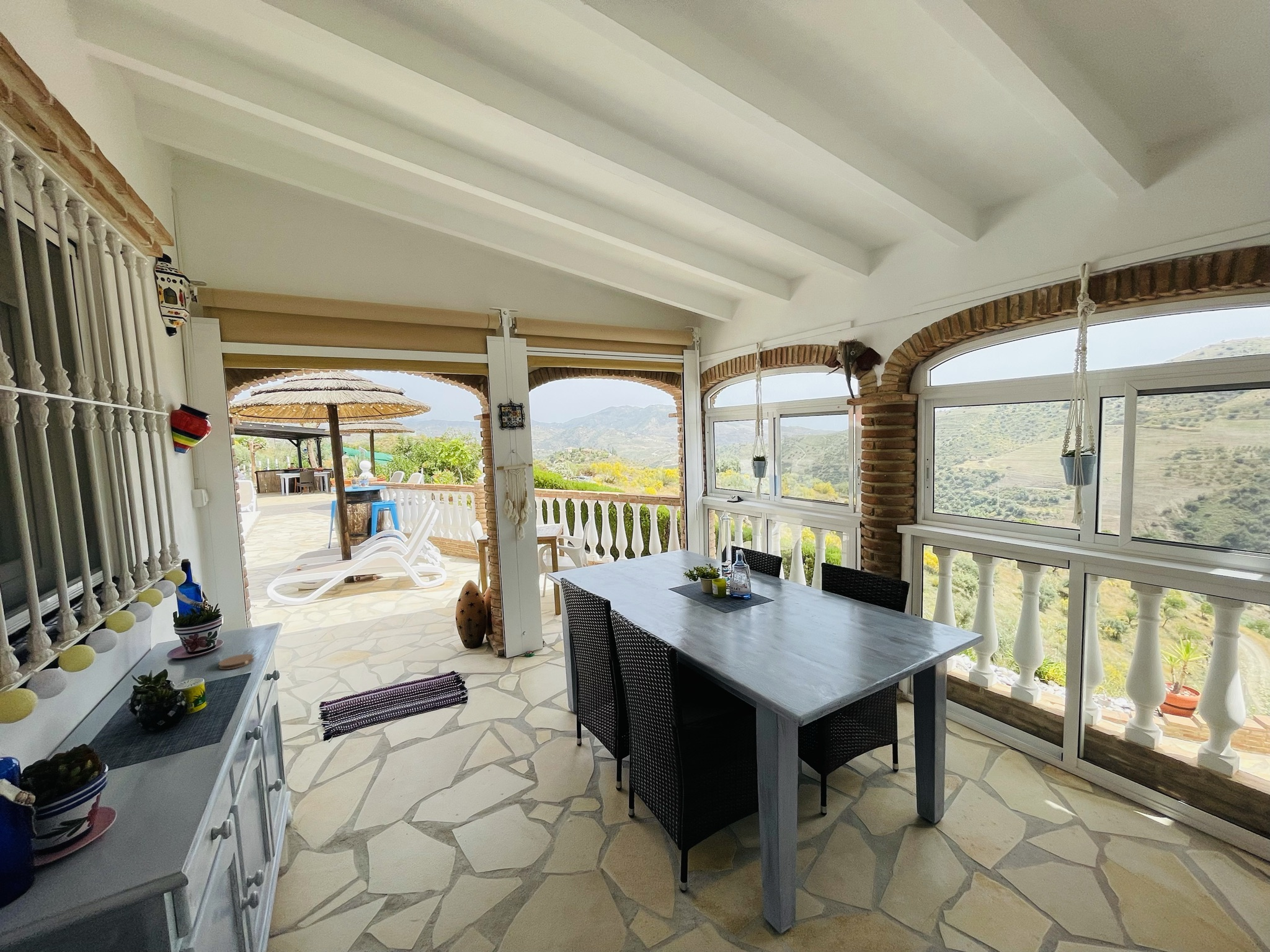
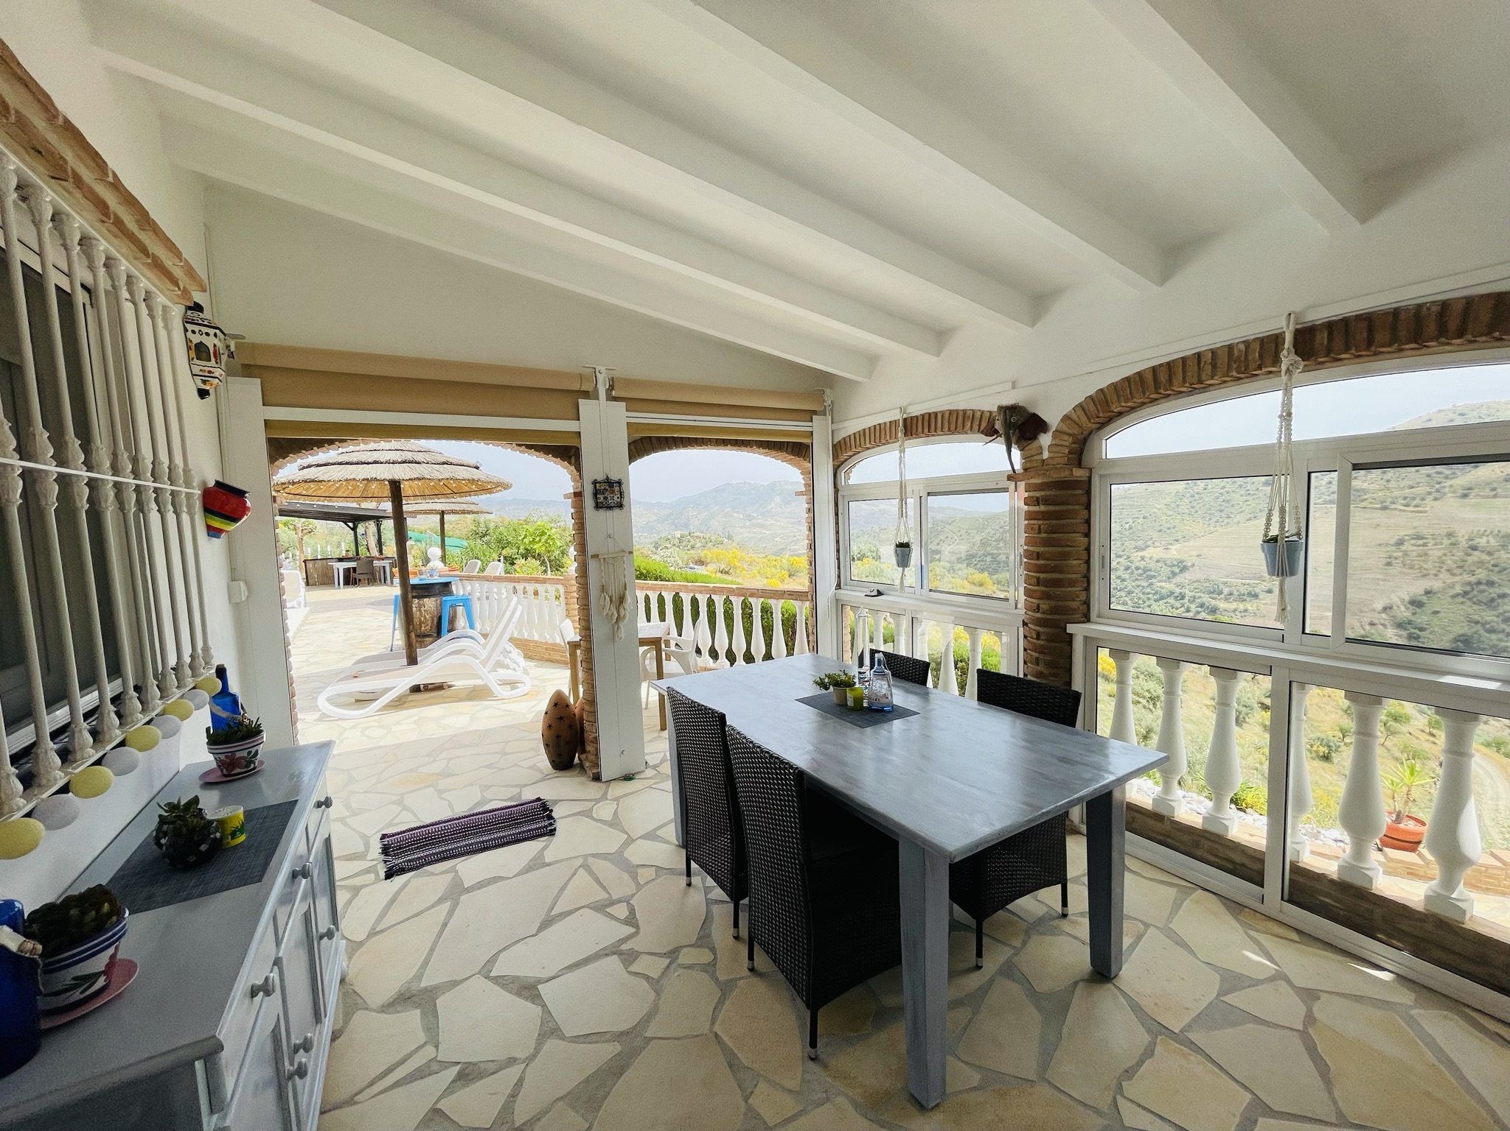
- coaster (236, 661)
